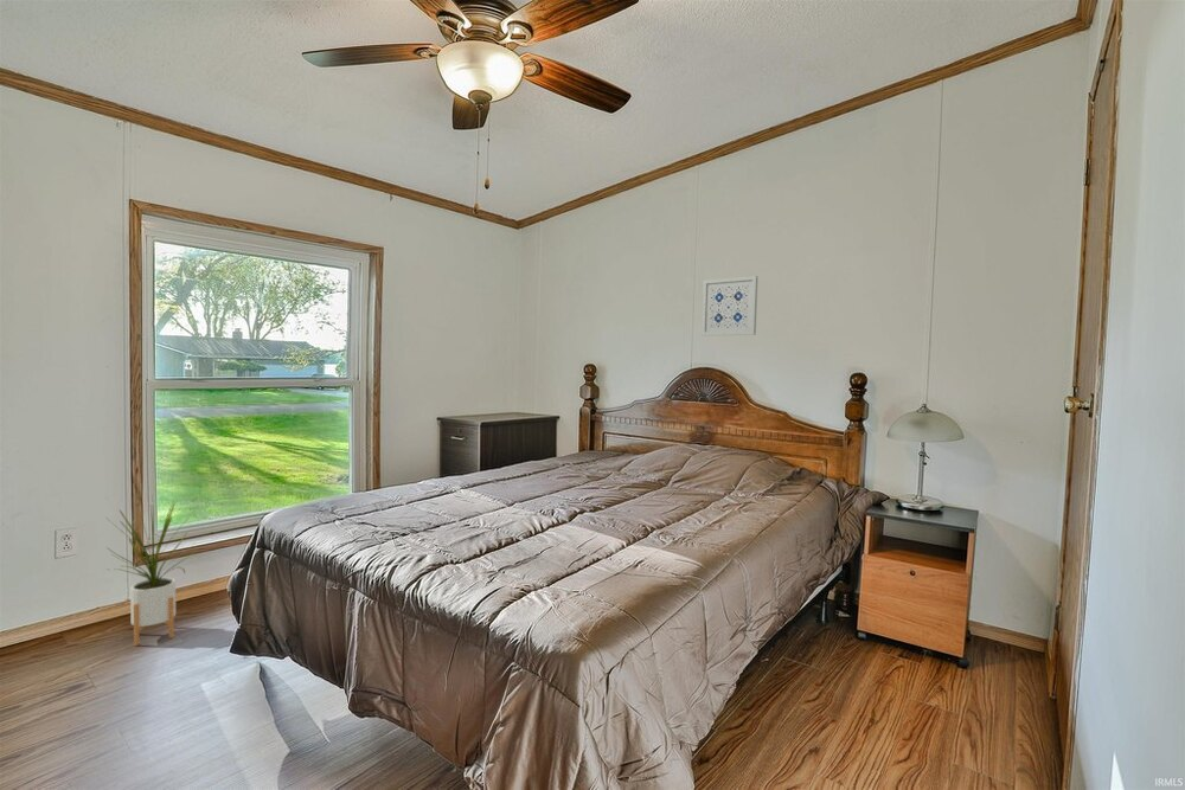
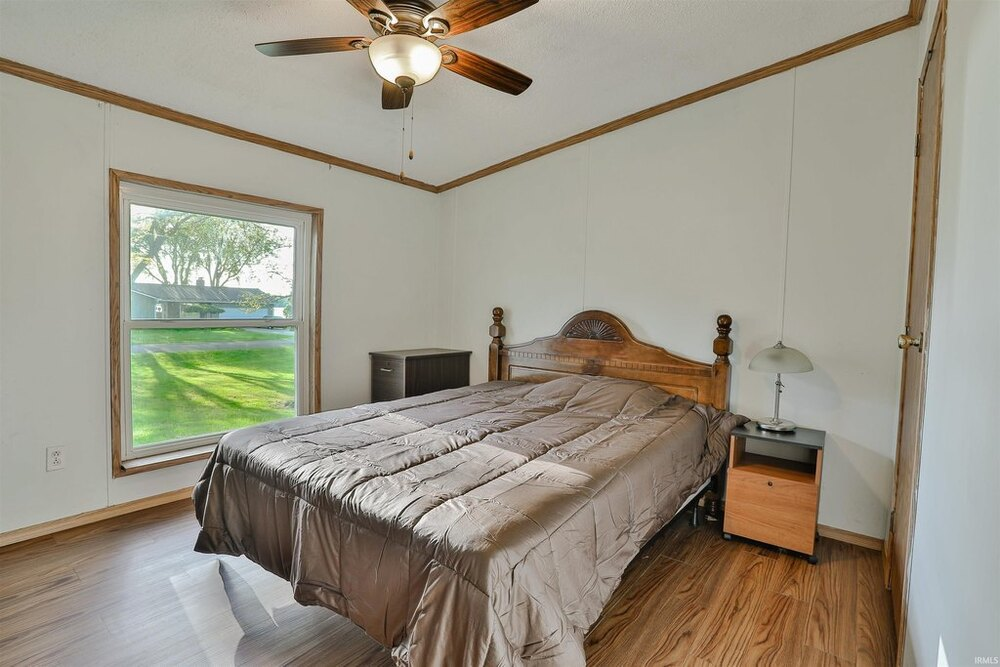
- wall art (729, 307)
- house plant (152, 566)
